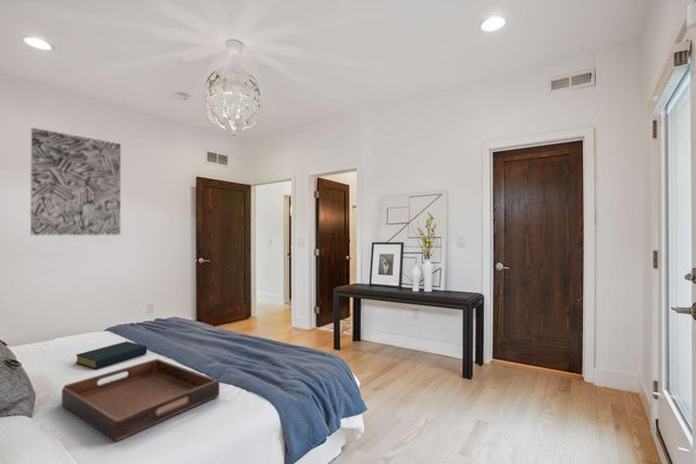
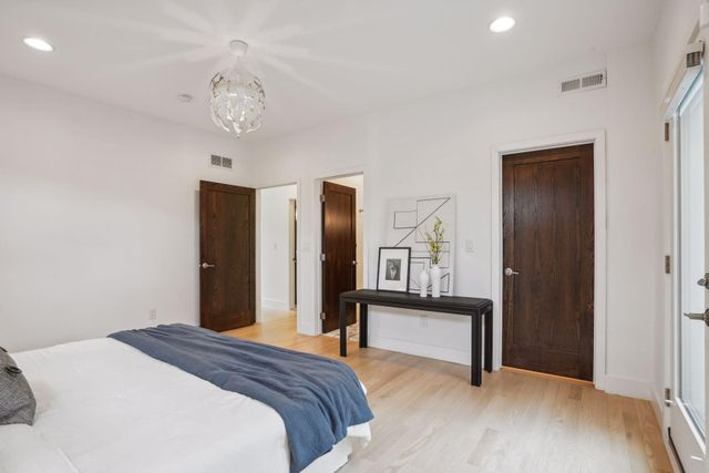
- serving tray (140, 391)
- hardback book (112, 353)
- wall art (78, 186)
